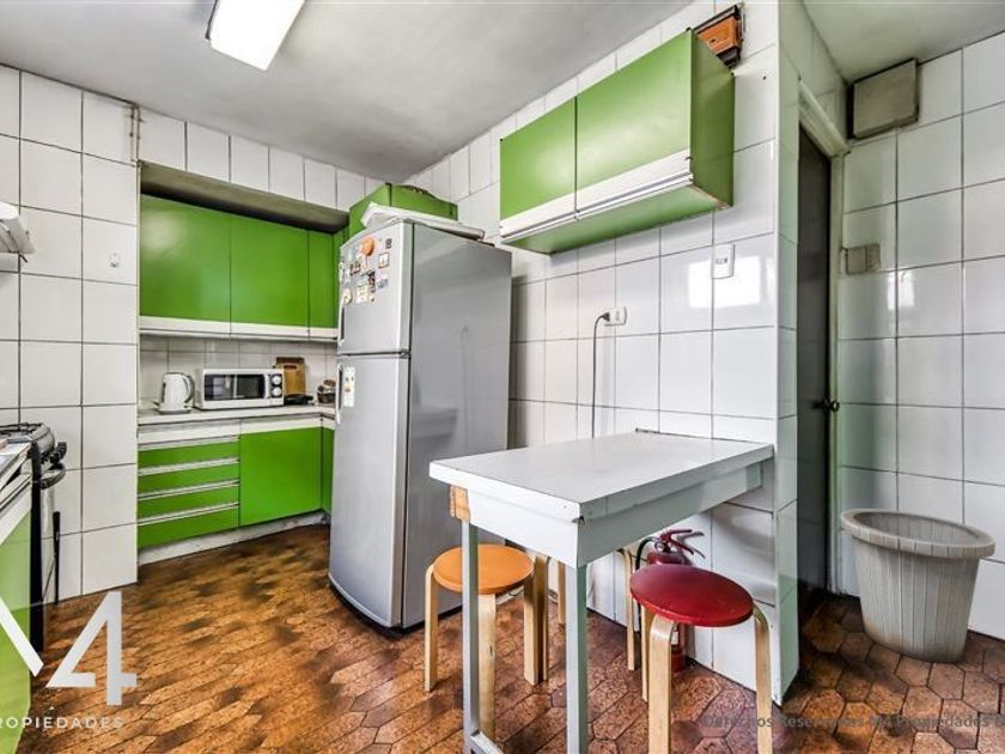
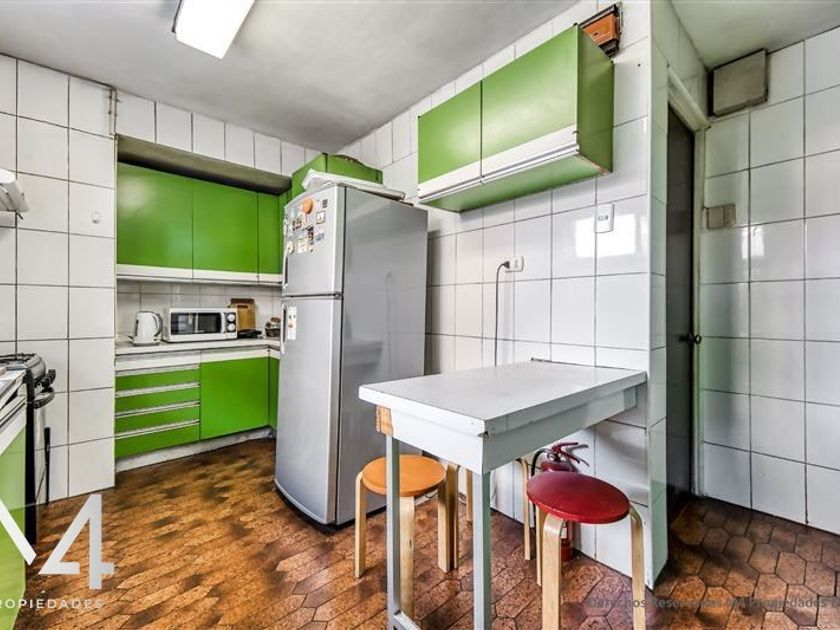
- trash can (910, 583)
